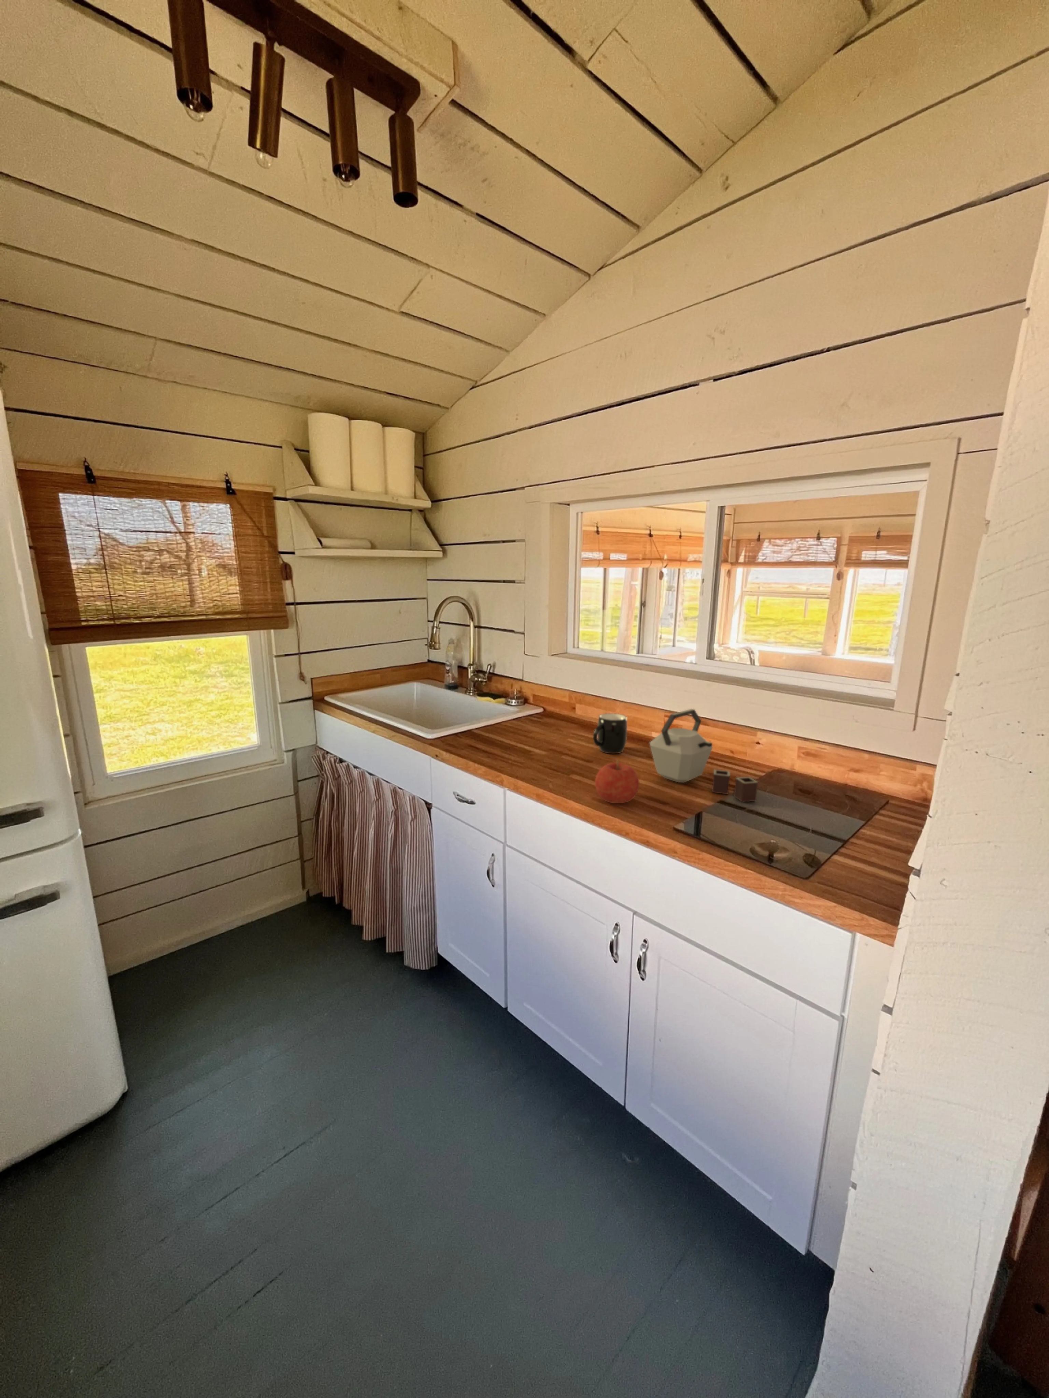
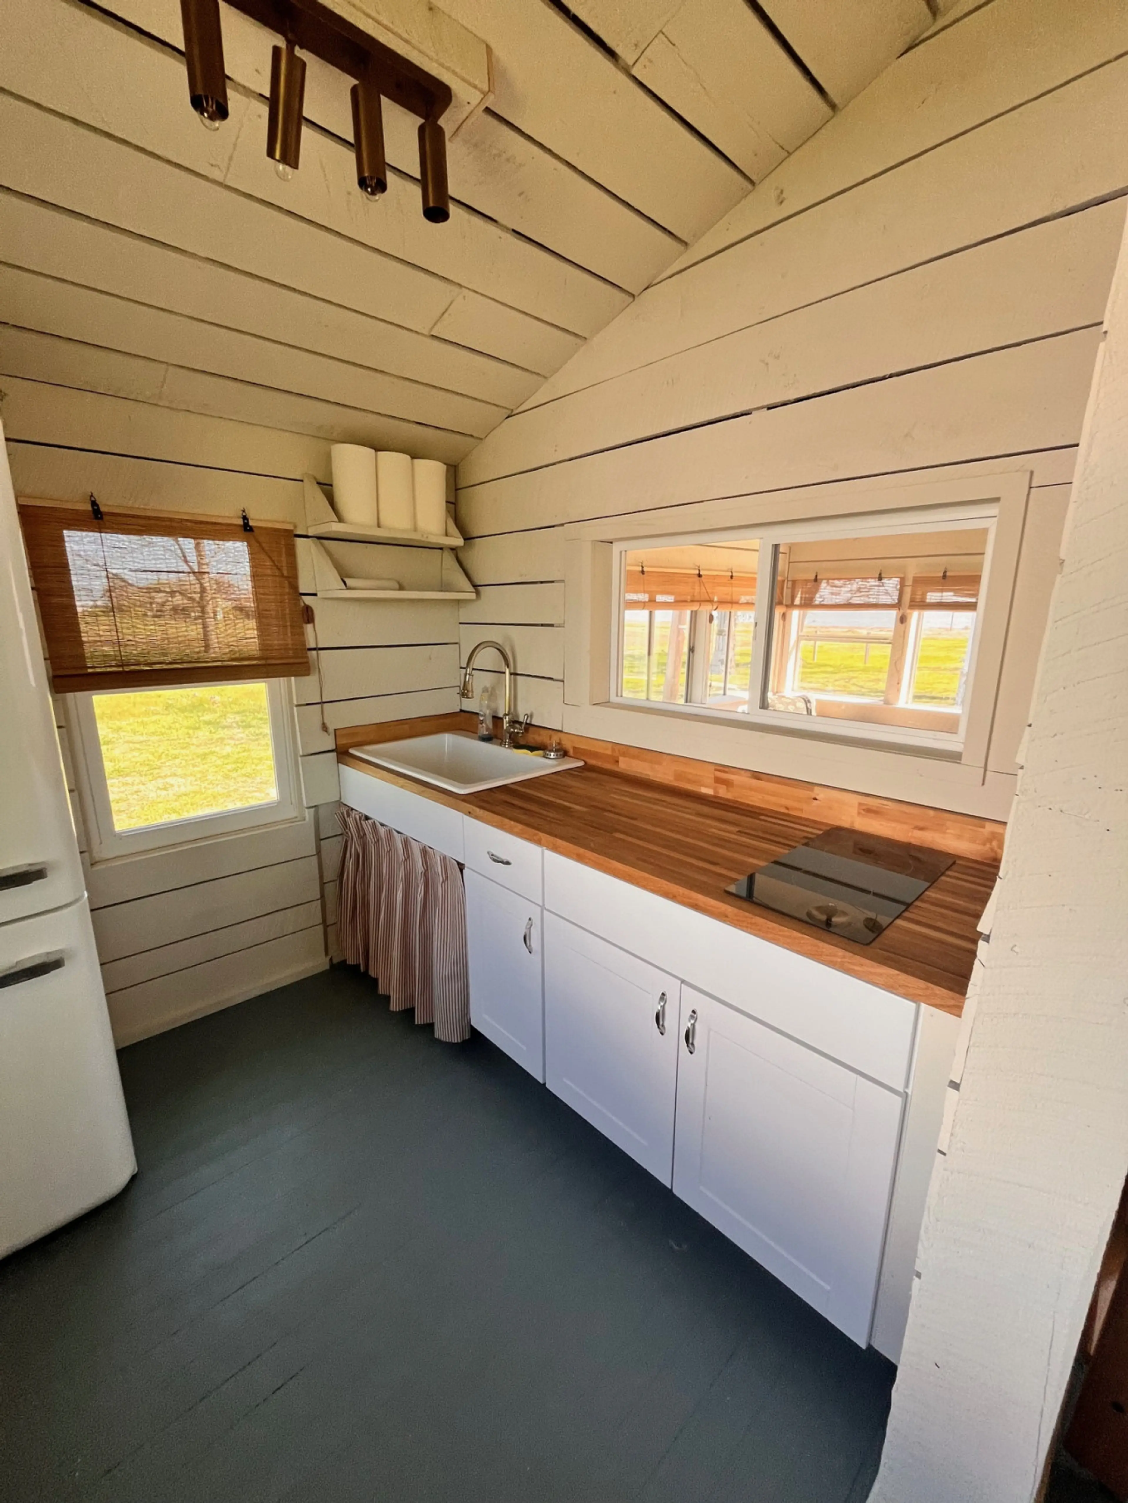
- kettle (705, 751)
- mug (608, 734)
- fruit (617, 780)
